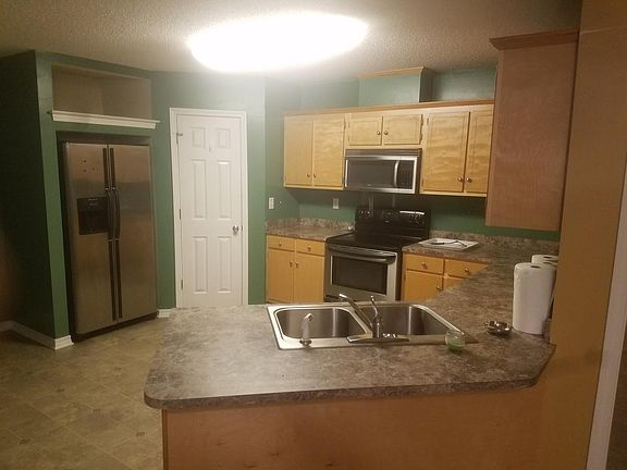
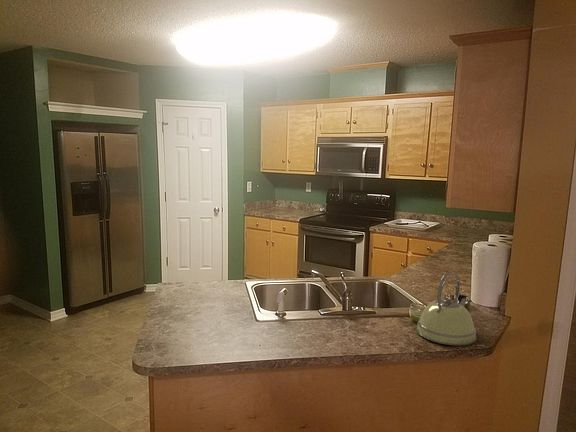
+ kettle (449, 301)
